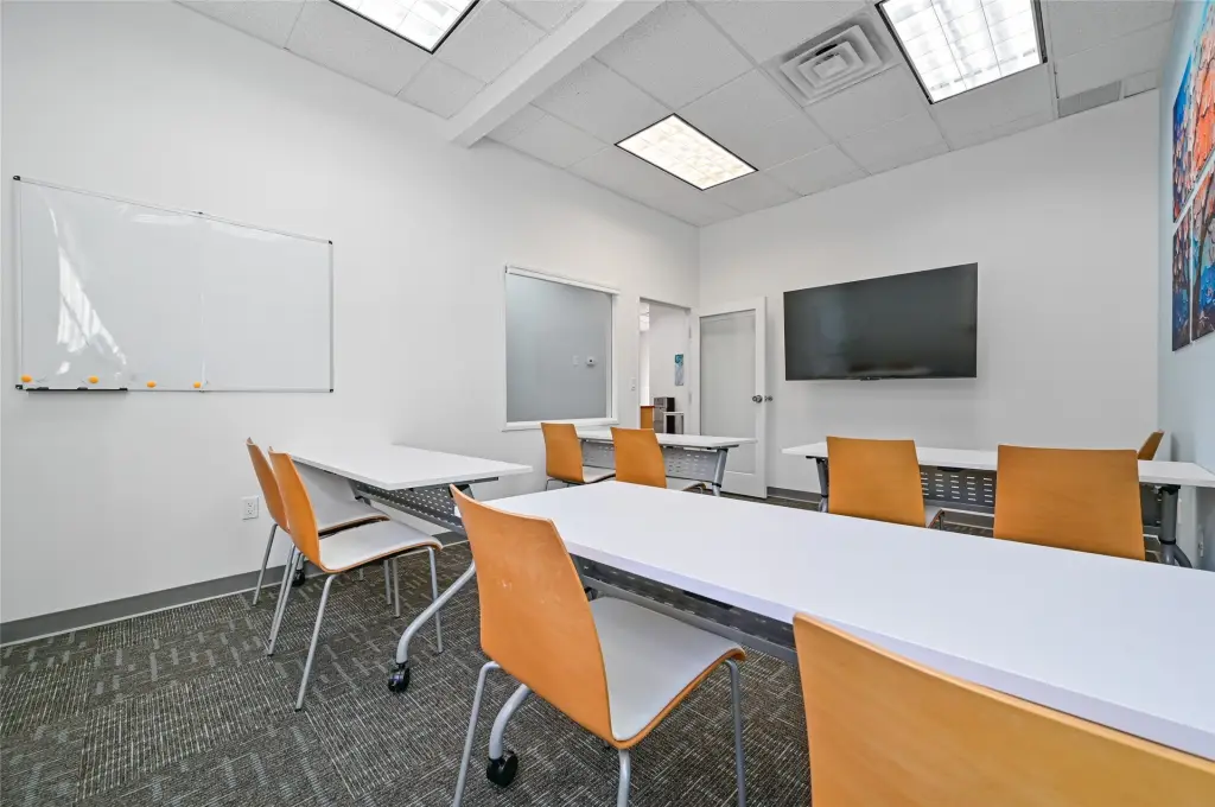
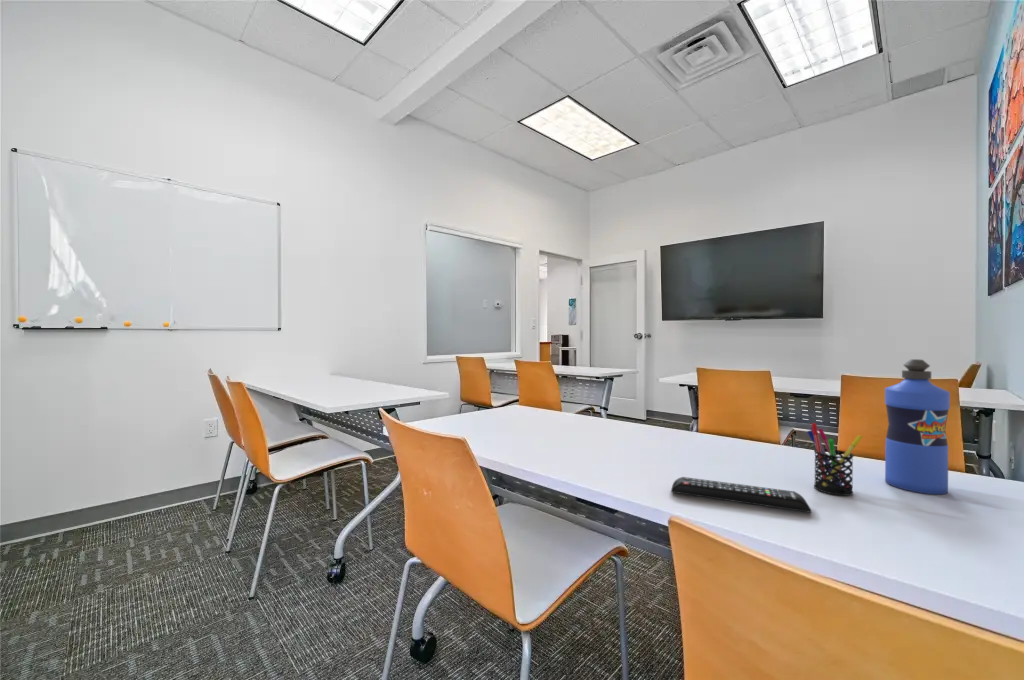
+ pen holder (830, 458)
+ remote control (736, 493)
+ water bottle (916, 422)
